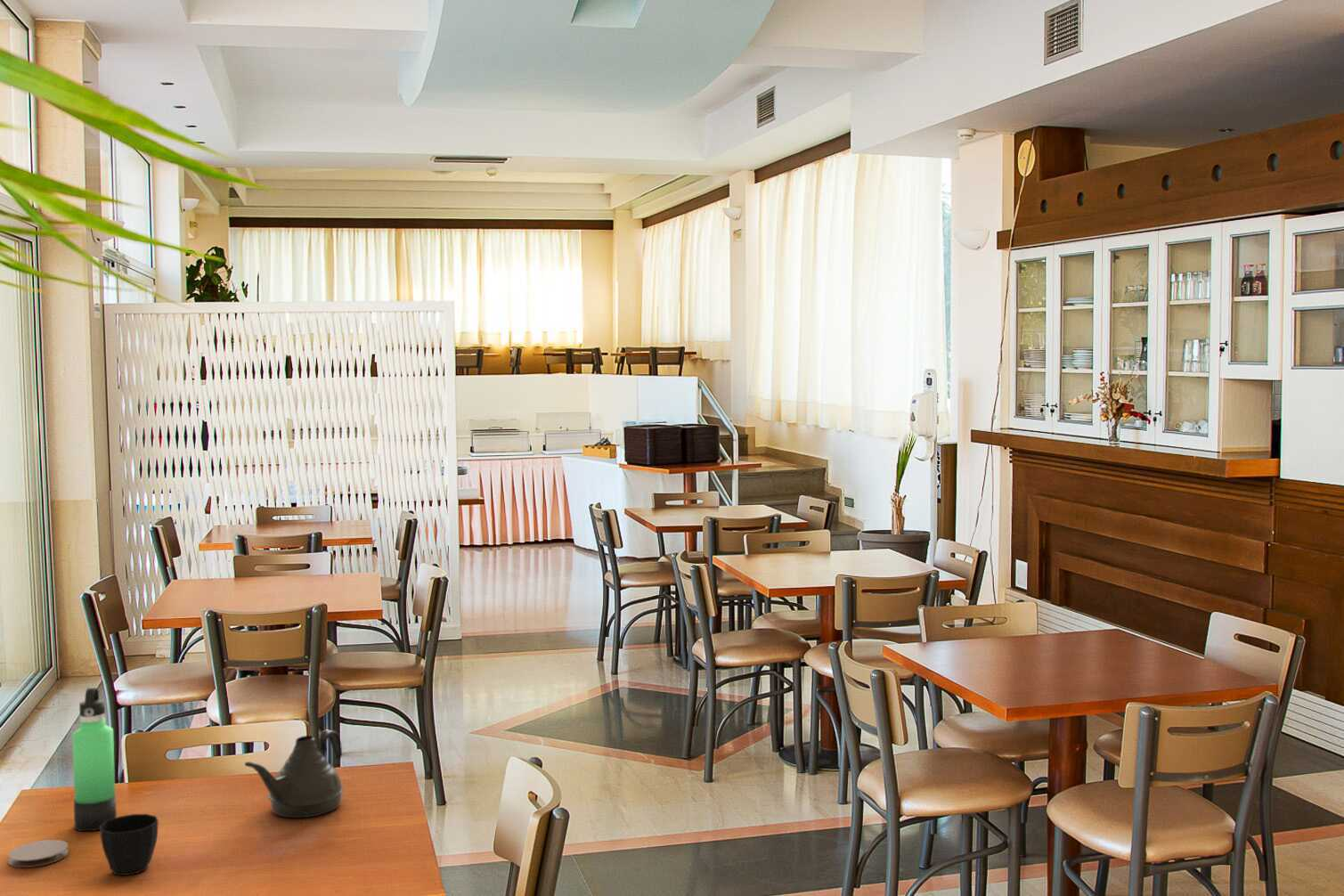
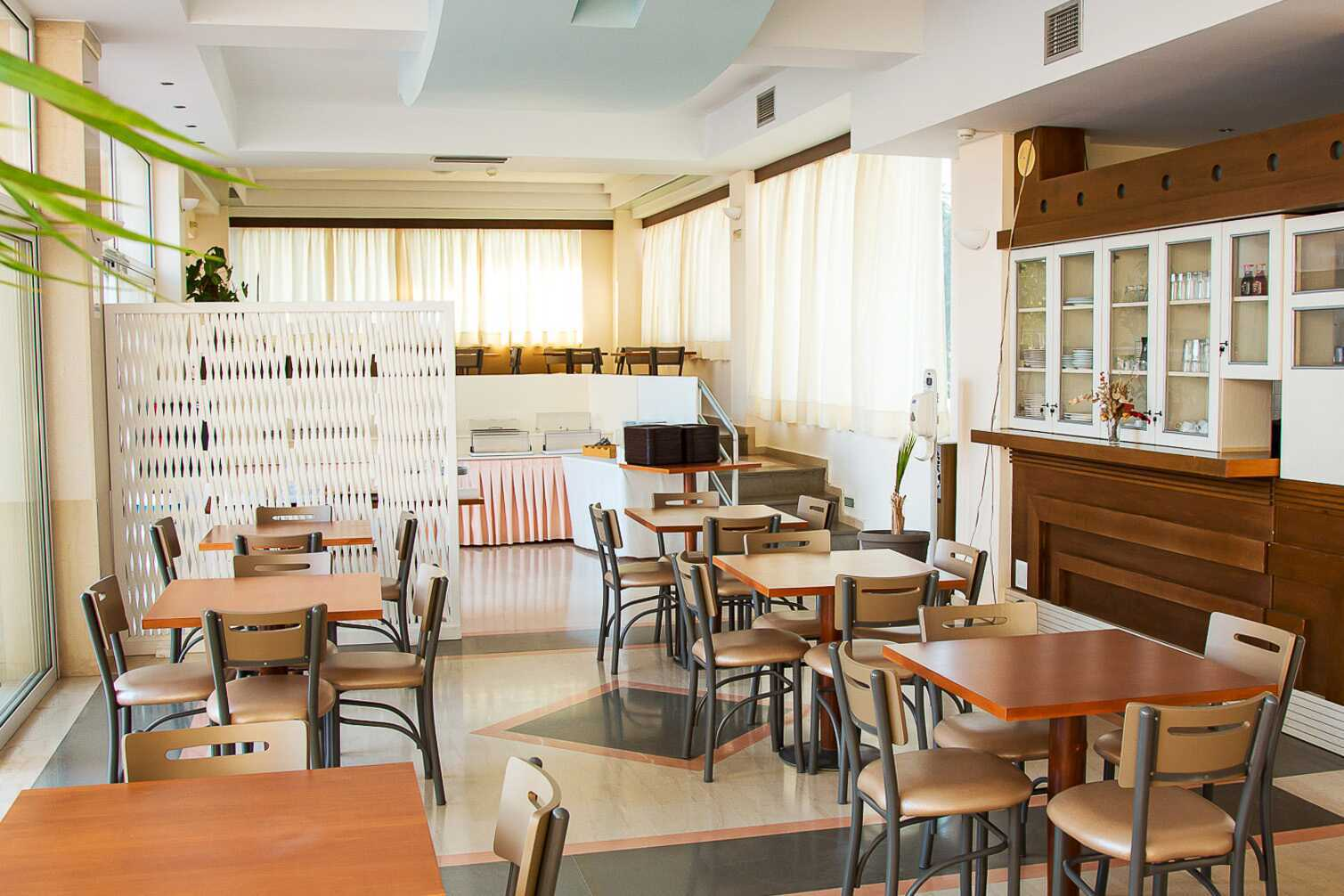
- thermos bottle (94, 756)
- teapot (293, 776)
- coaster (38, 853)
- cup (131, 844)
